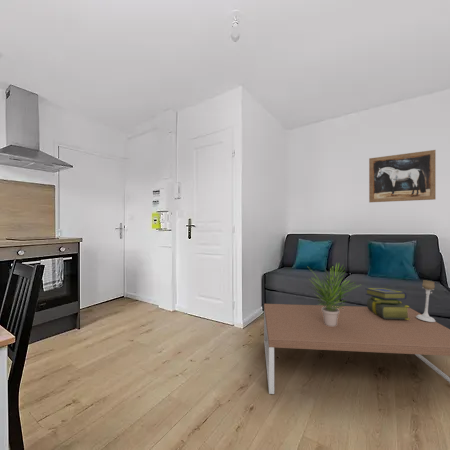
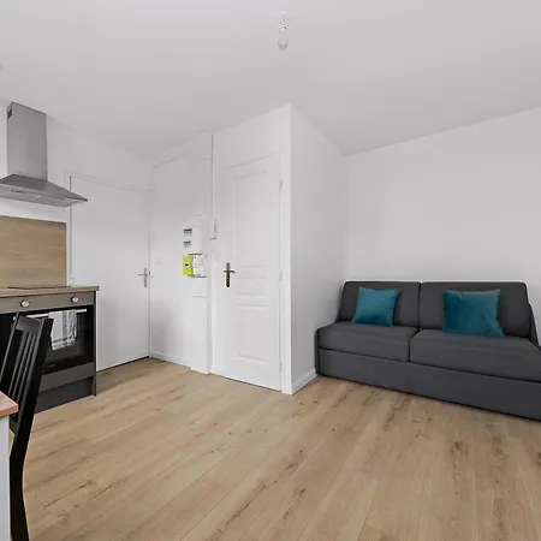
- candle holder (426, 300)
- stack of books (385, 301)
- coffee table (350, 344)
- wall art (400, 177)
- potted plant (330, 294)
